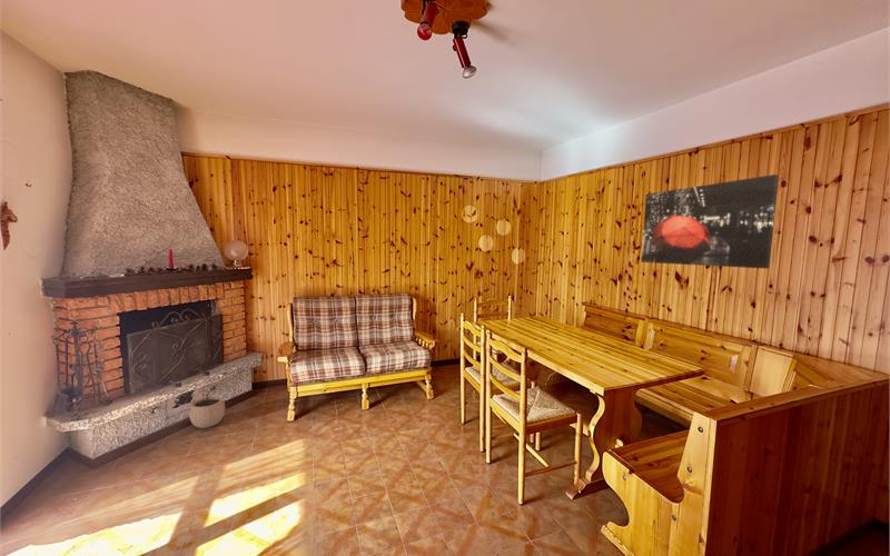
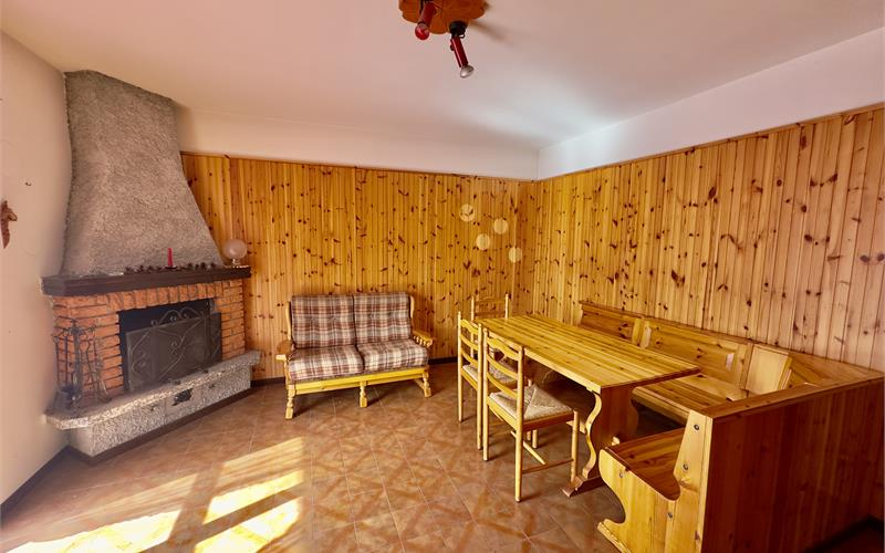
- plant pot (207, 407)
- wall art (698, 226)
